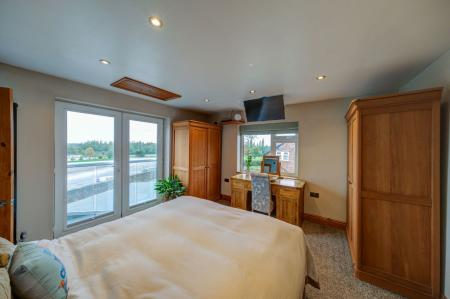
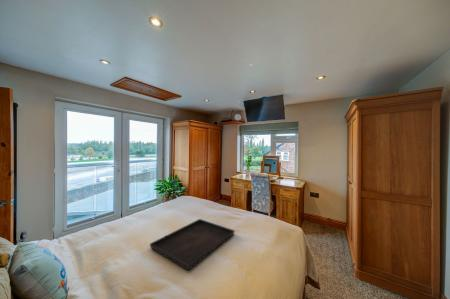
+ serving tray (195, 238)
